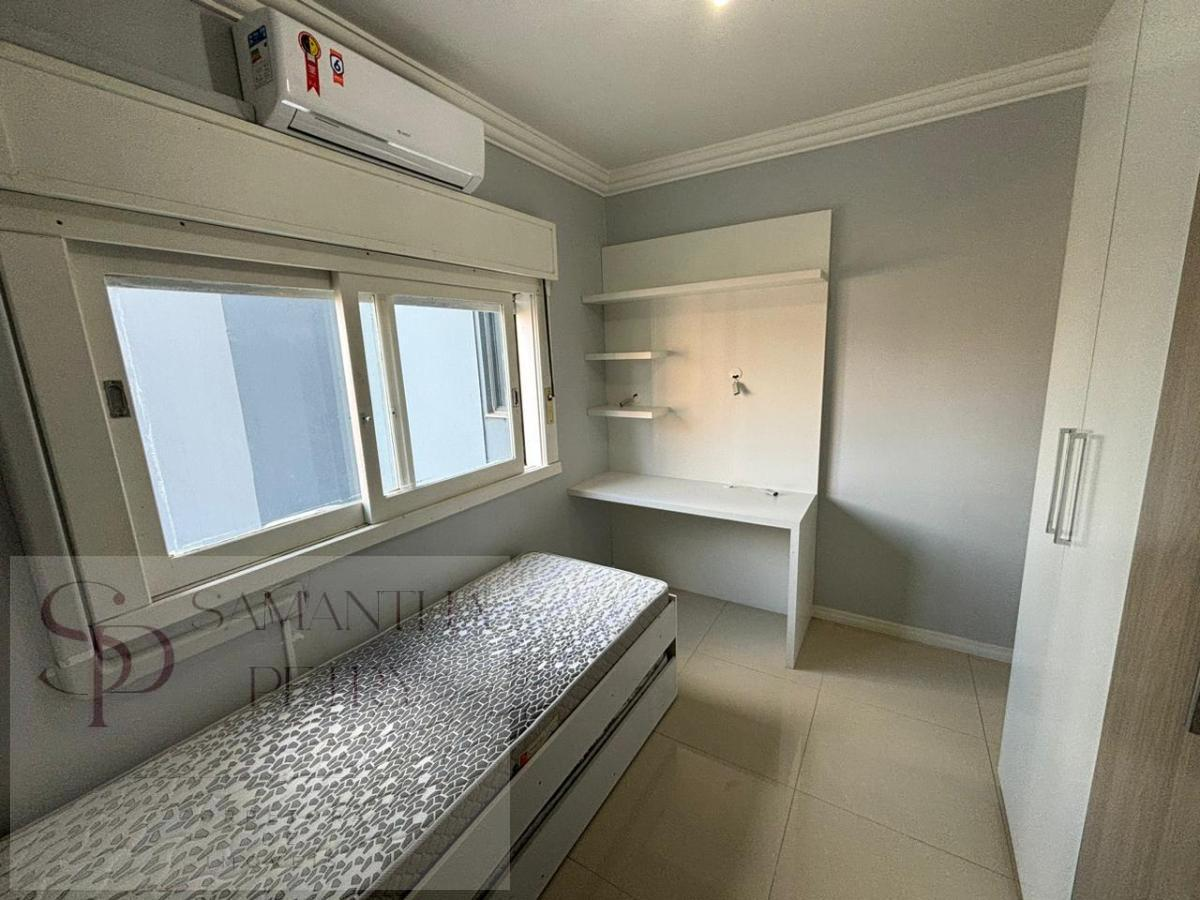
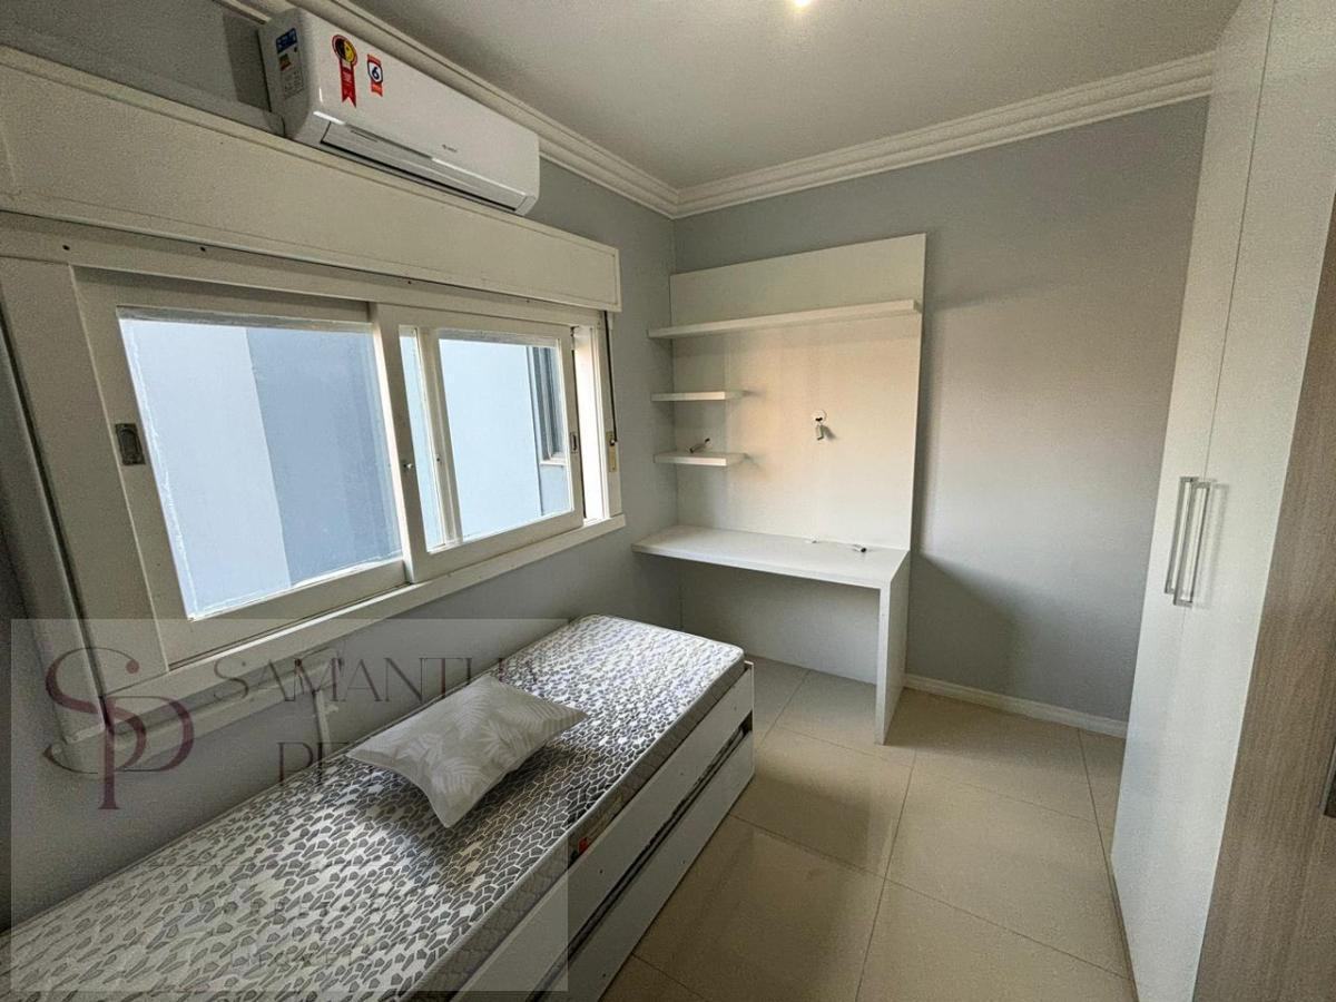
+ decorative pillow (472, 734)
